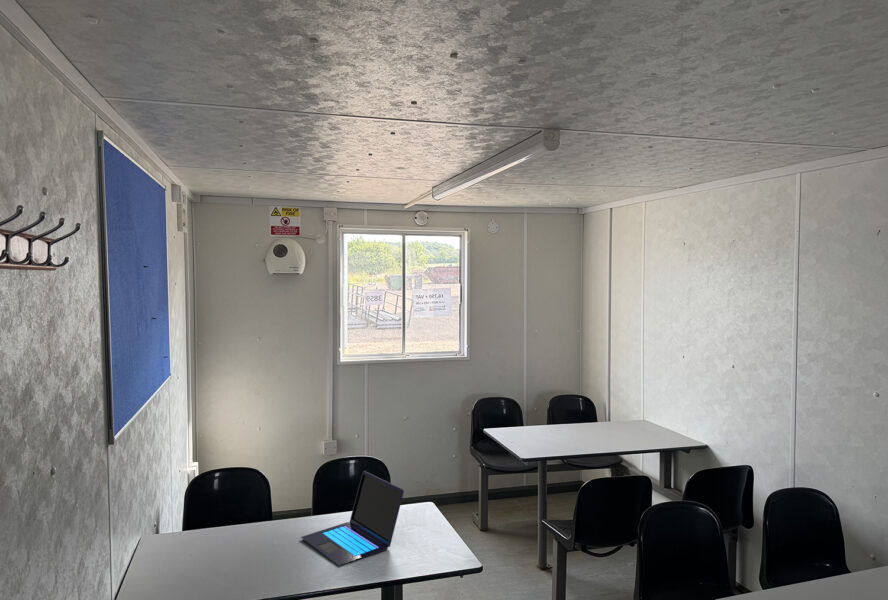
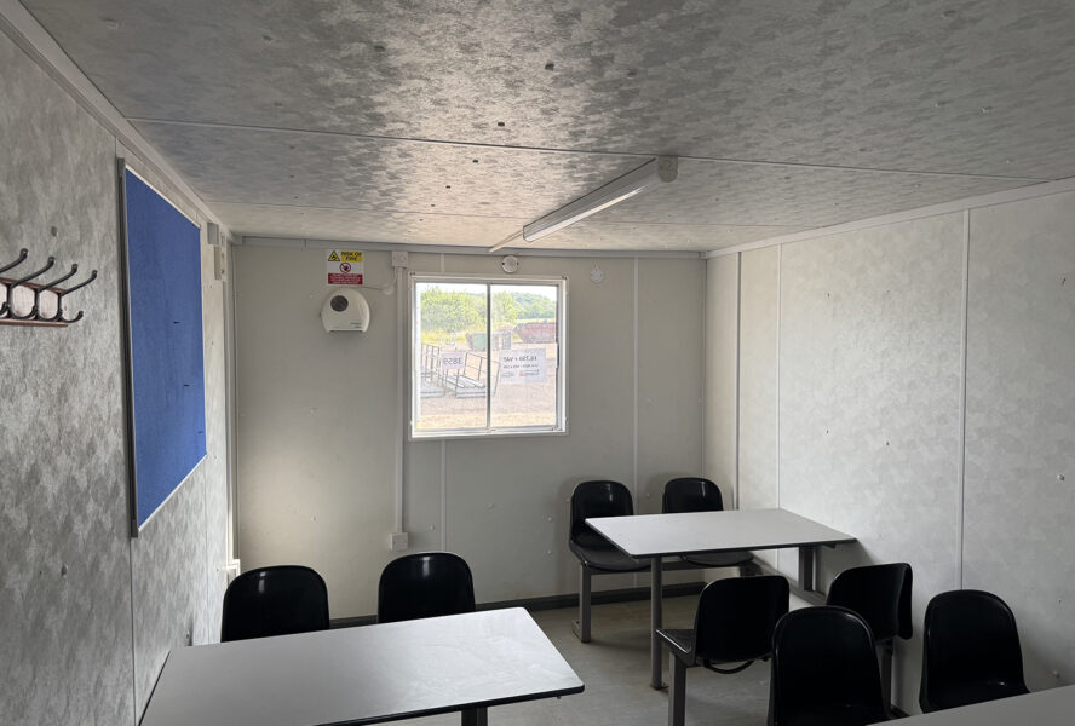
- laptop (352, 514)
